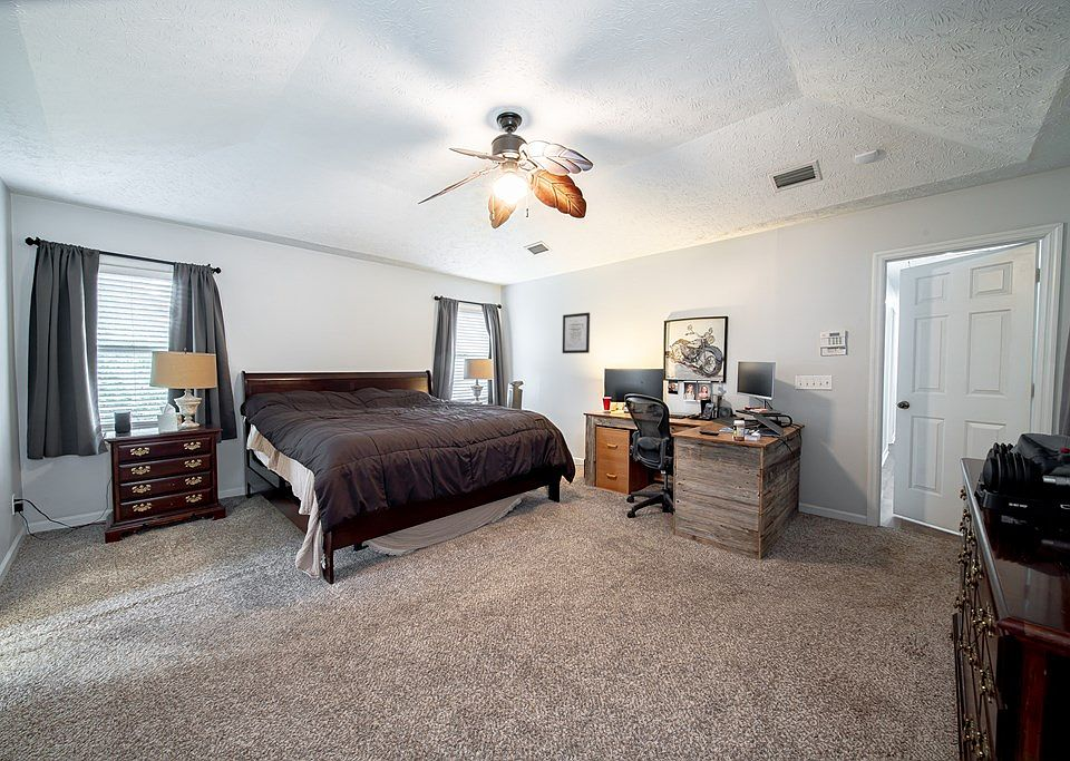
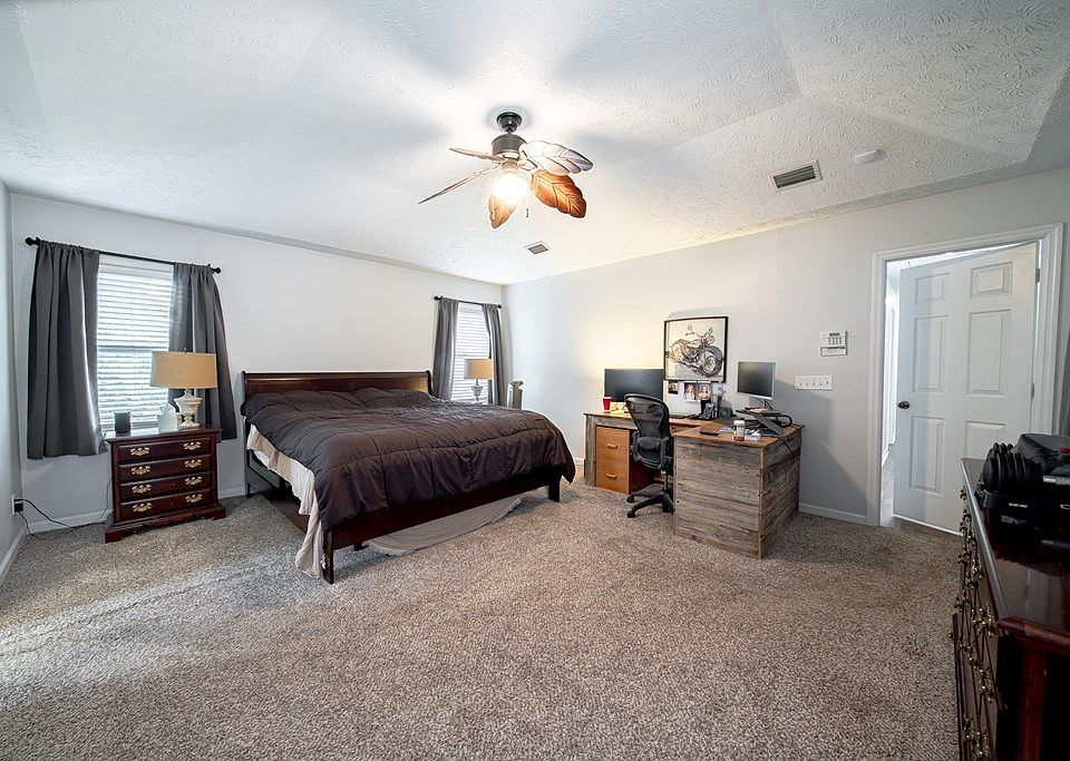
- wall art (575, 333)
